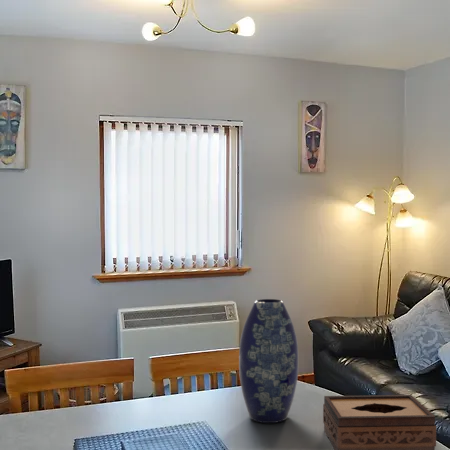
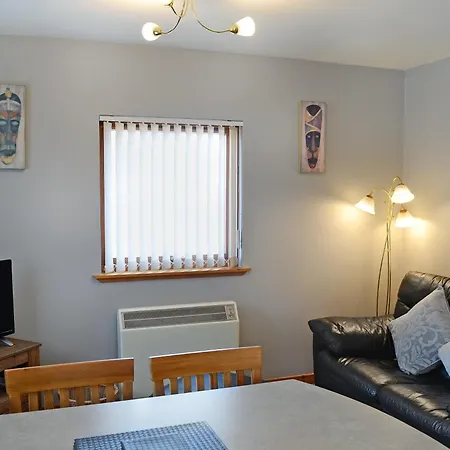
- tissue box (376, 424)
- vase (268, 359)
